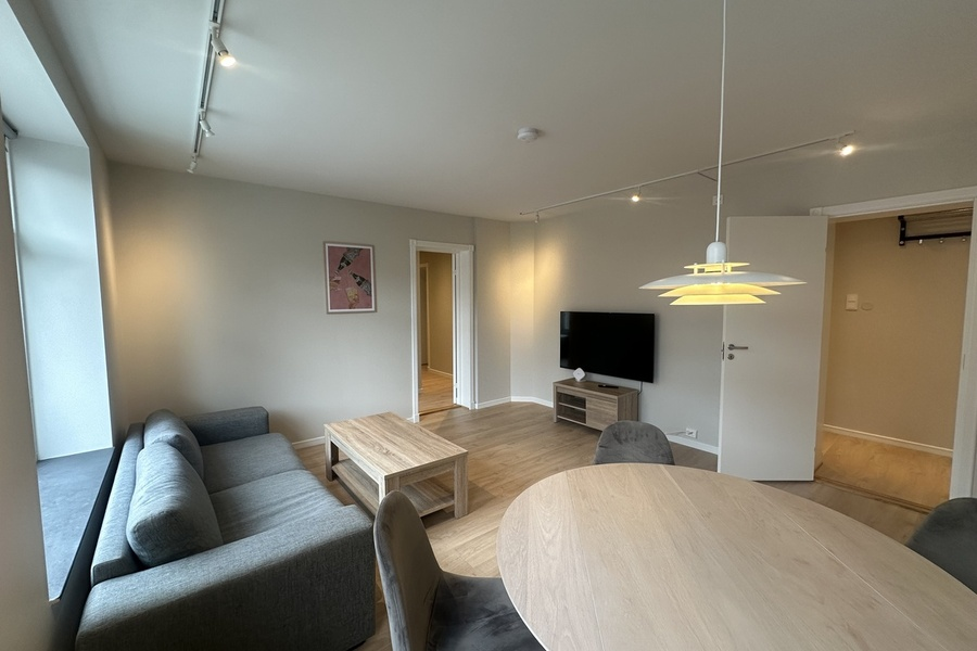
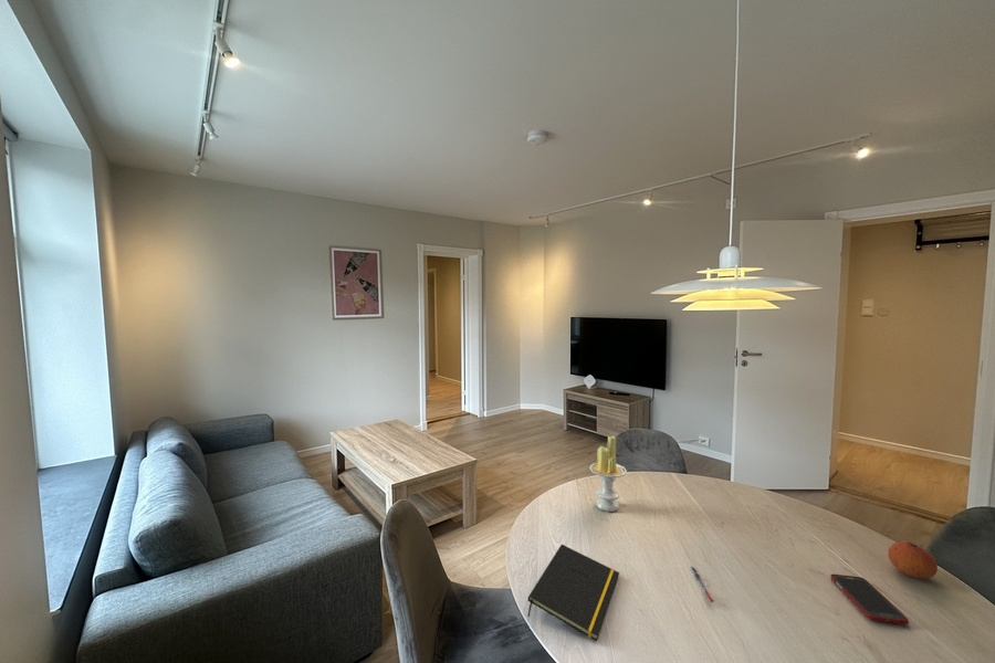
+ candle (607, 471)
+ cell phone (866, 597)
+ pen (701, 582)
+ fruit (912, 558)
+ notepad (576, 586)
